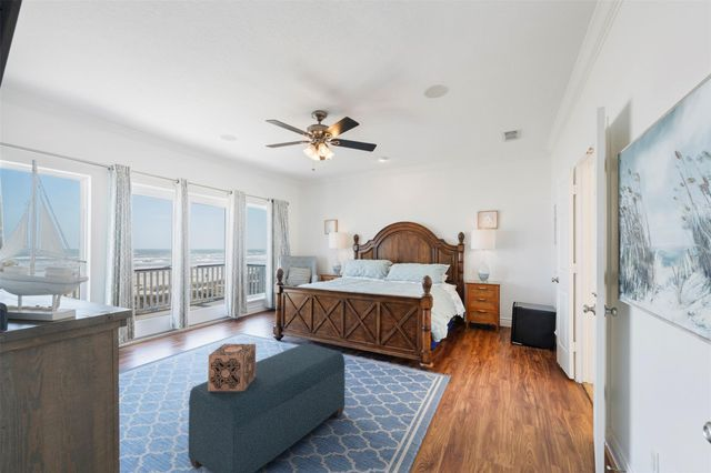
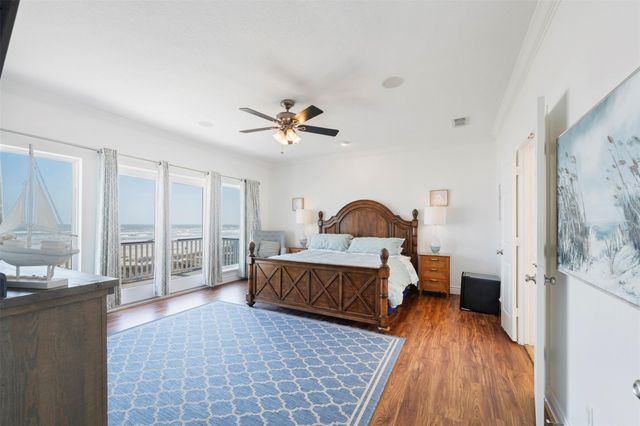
- decorative box (232, 365)
- bench (277, 400)
